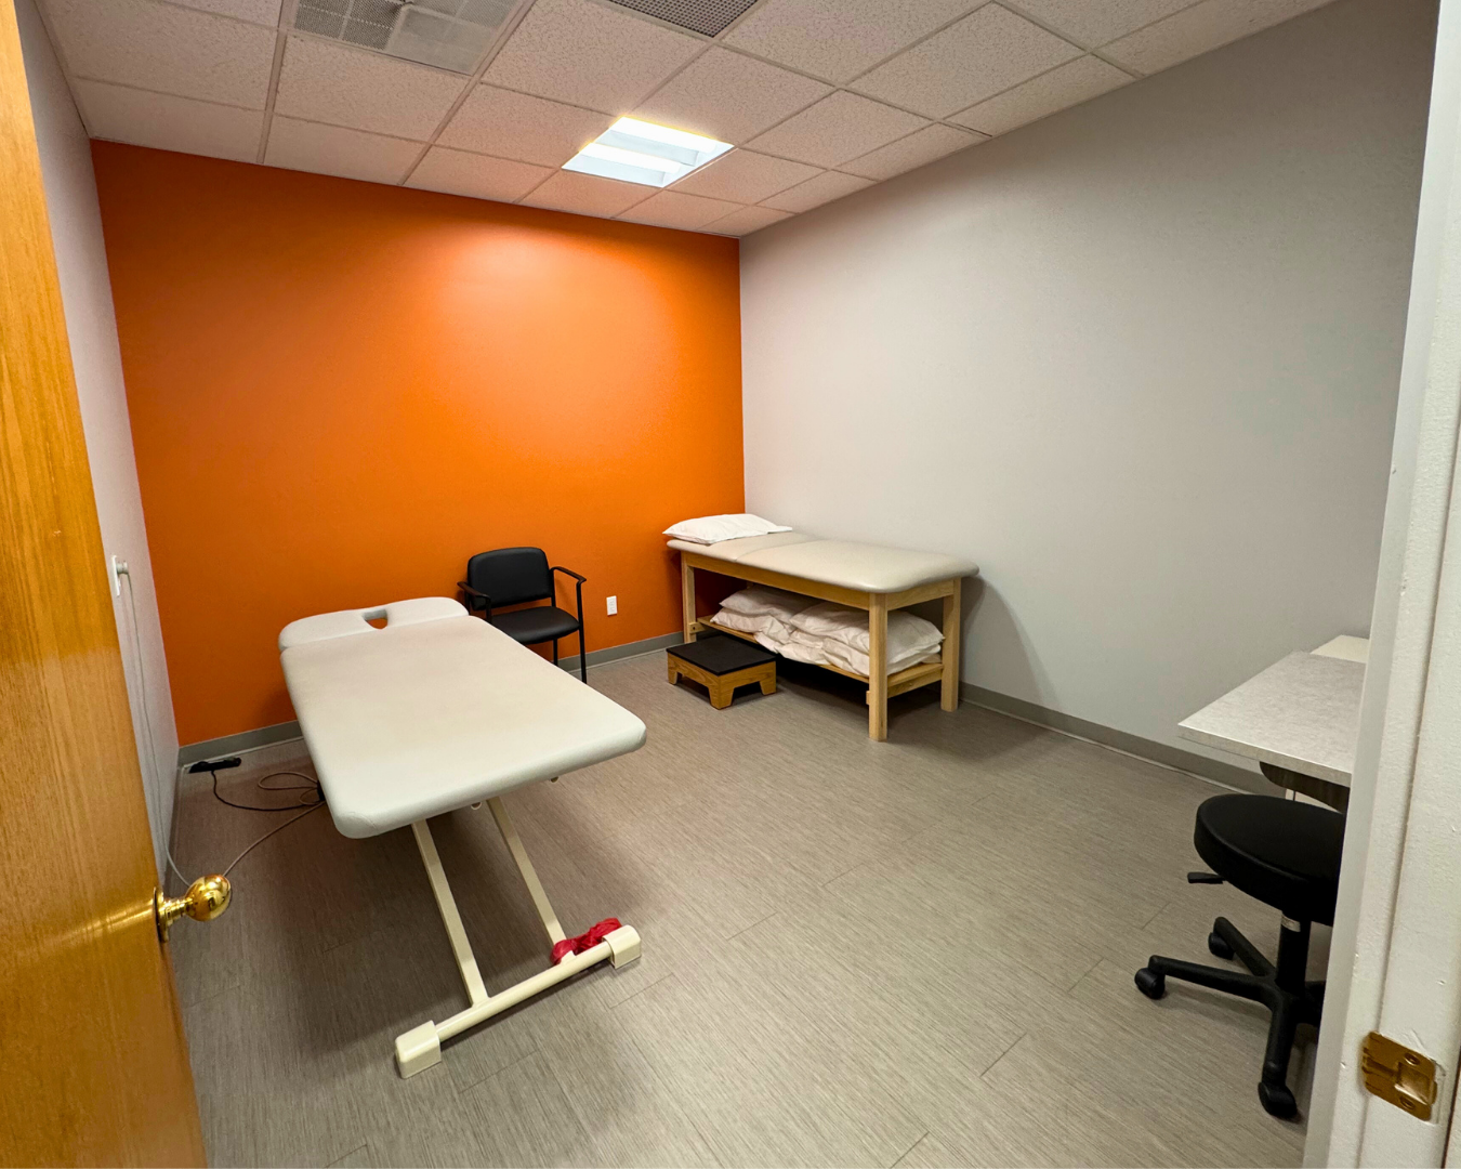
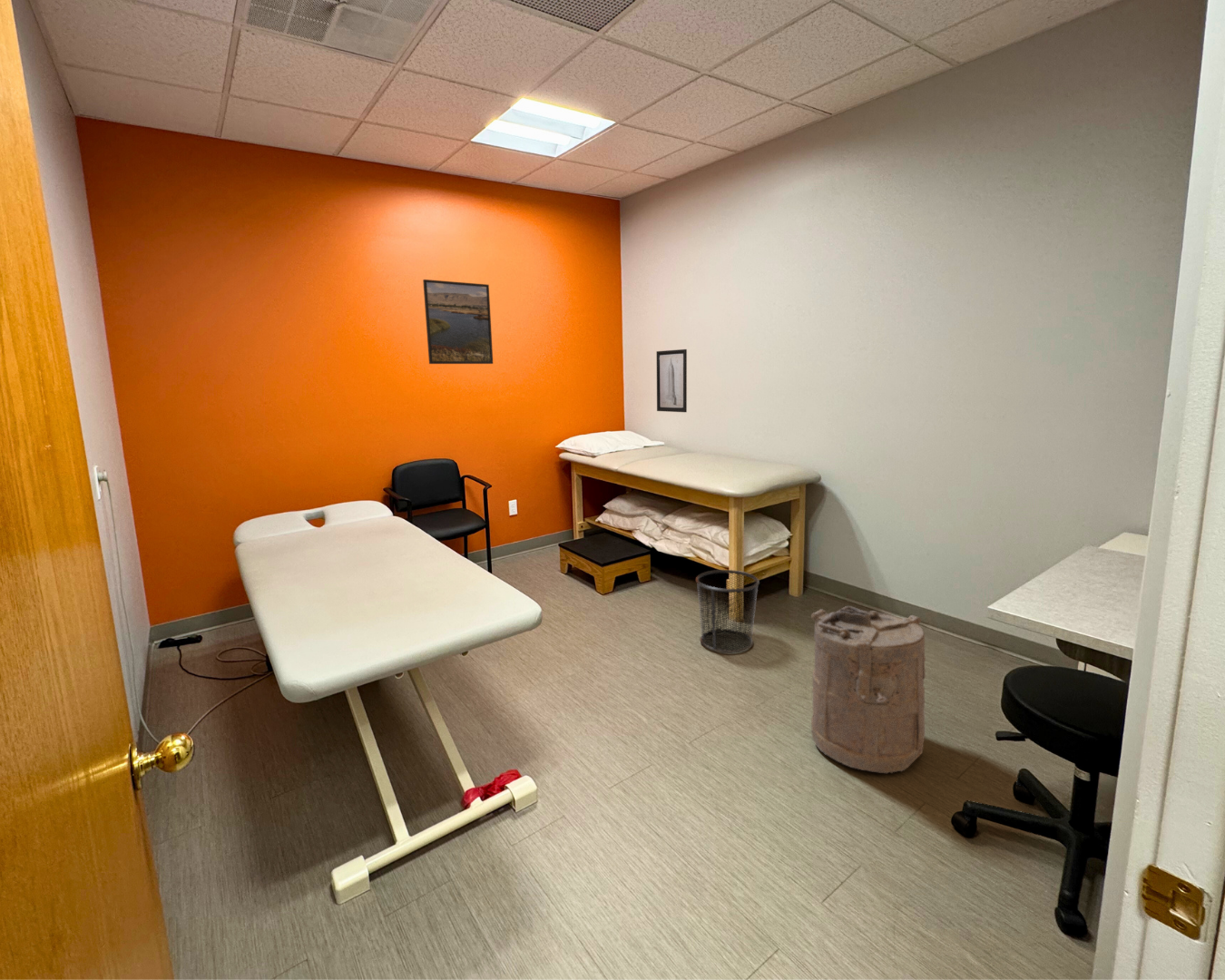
+ laundry hamper (872, 680)
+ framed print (459, 323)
+ wall art (671, 381)
+ waste bin (726, 611)
